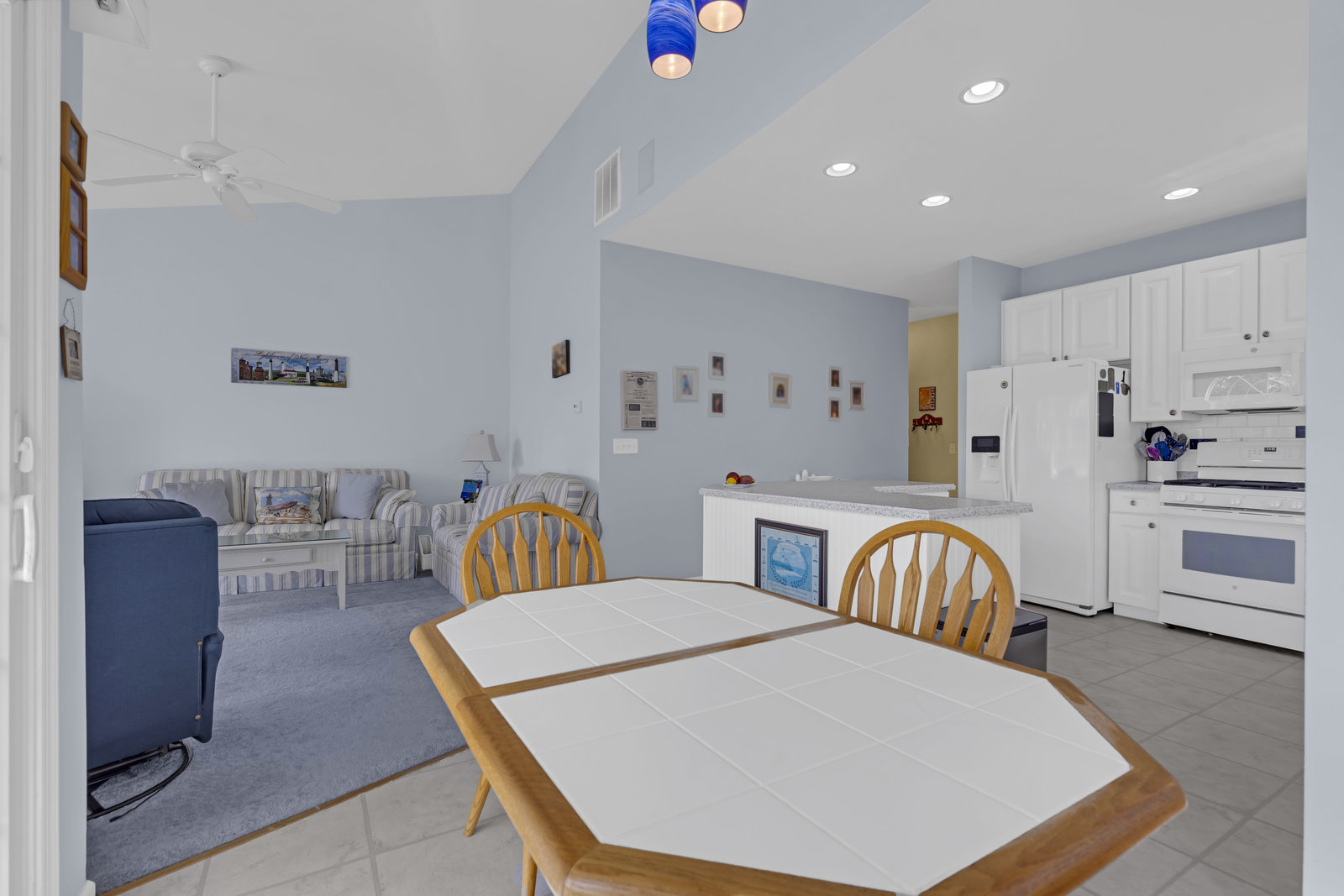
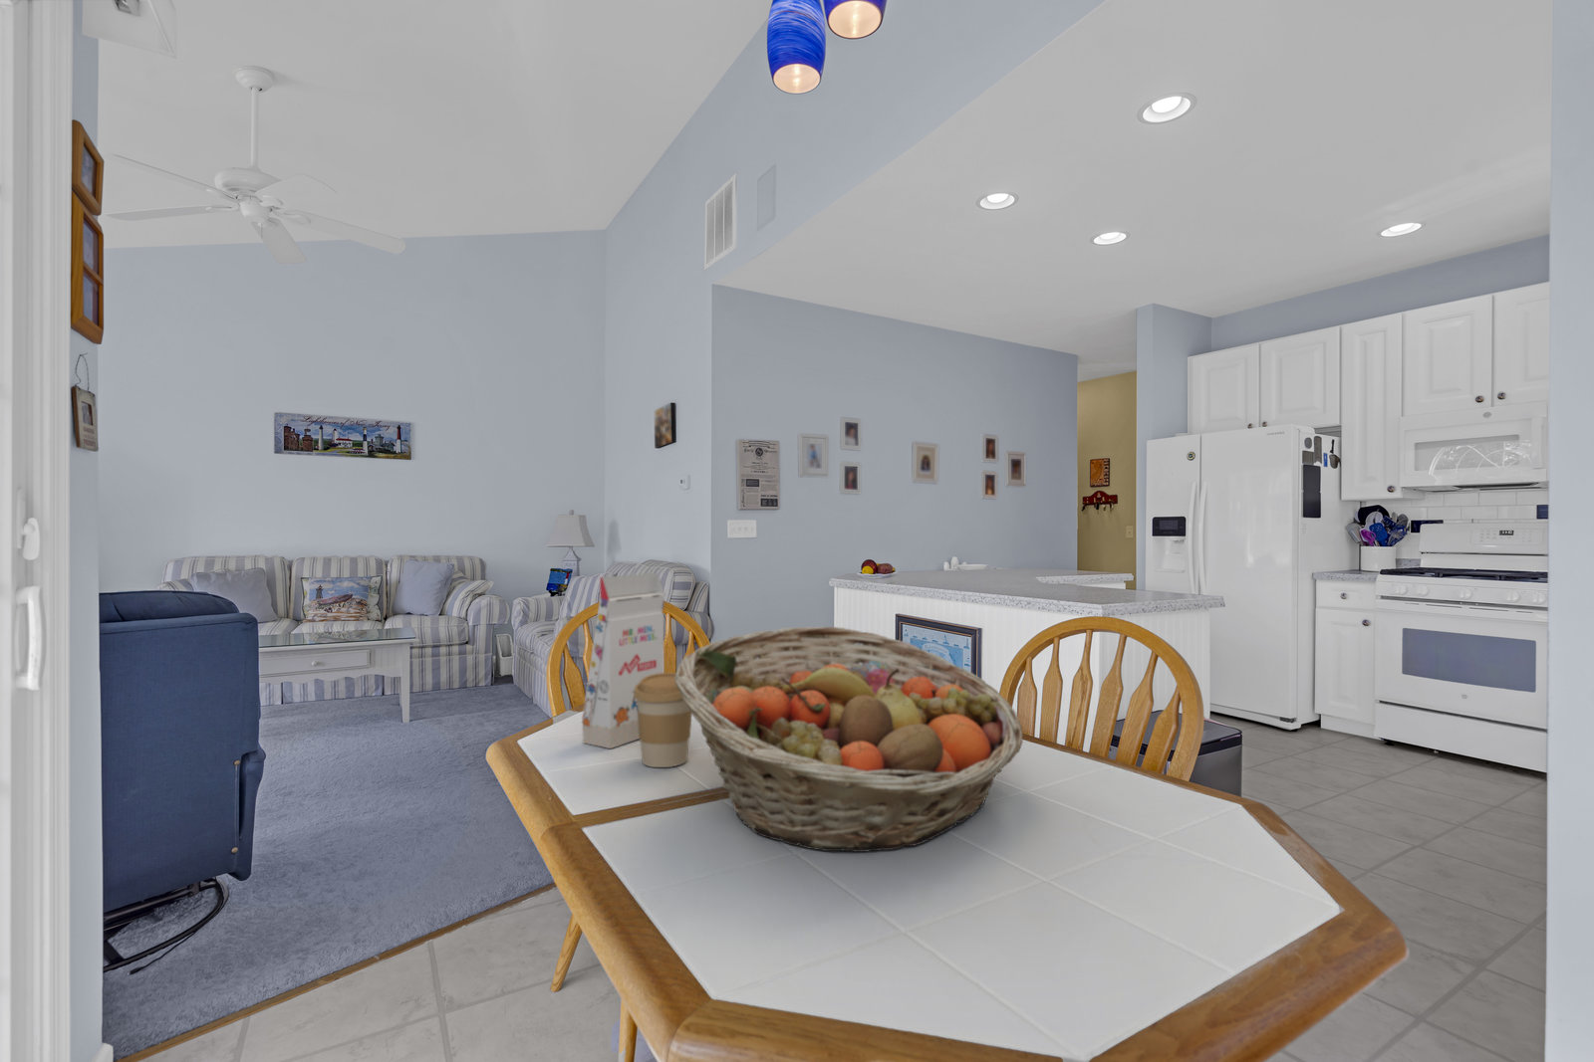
+ coffee cup (664, 717)
+ fruit basket (854, 721)
+ gift box (624, 655)
